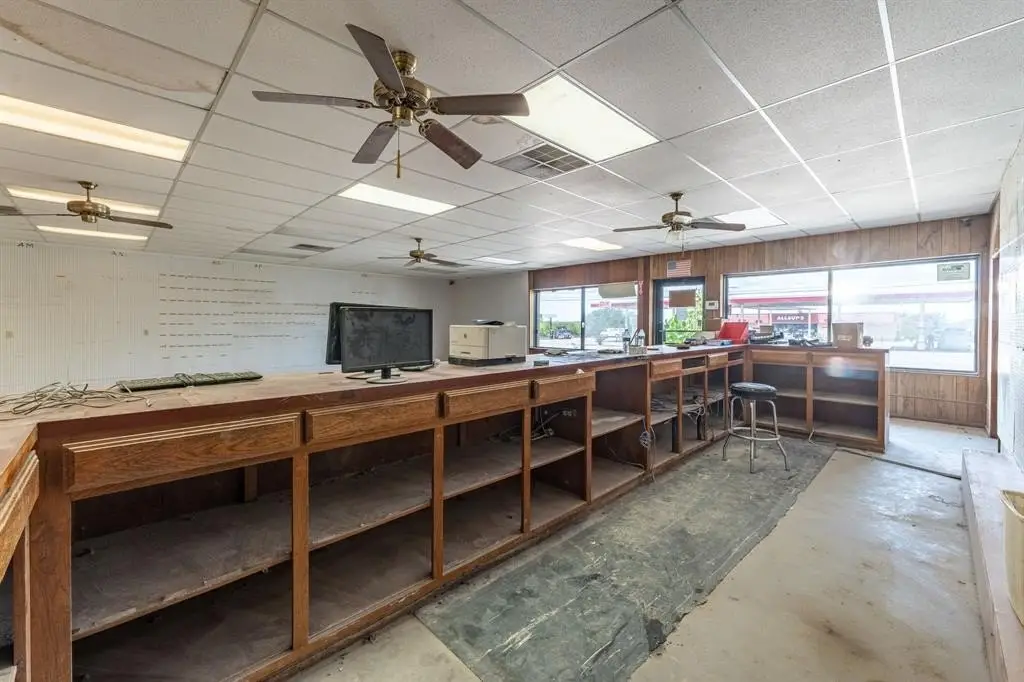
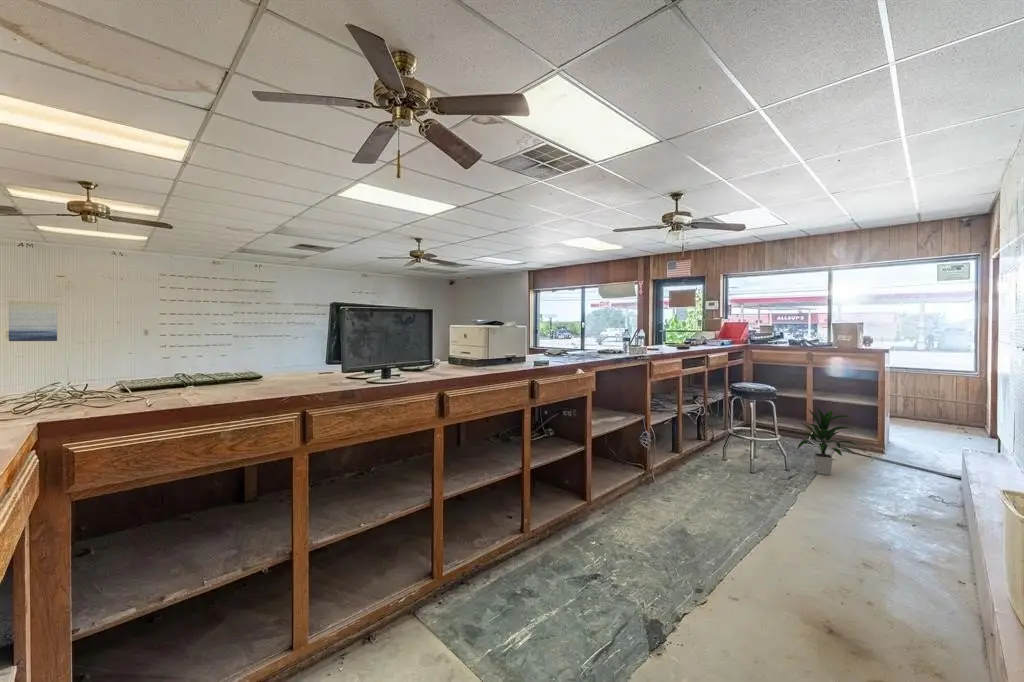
+ wall art (33, 321)
+ indoor plant (824, 439)
